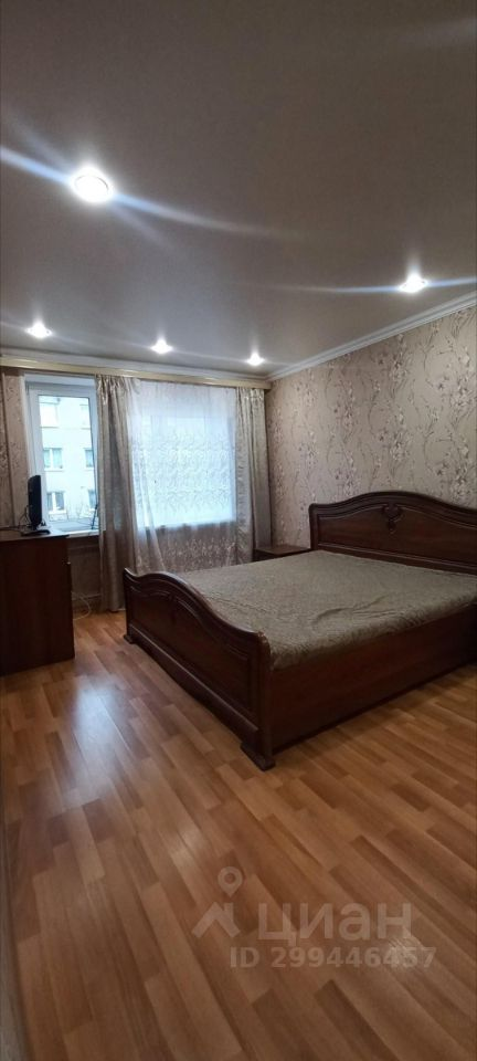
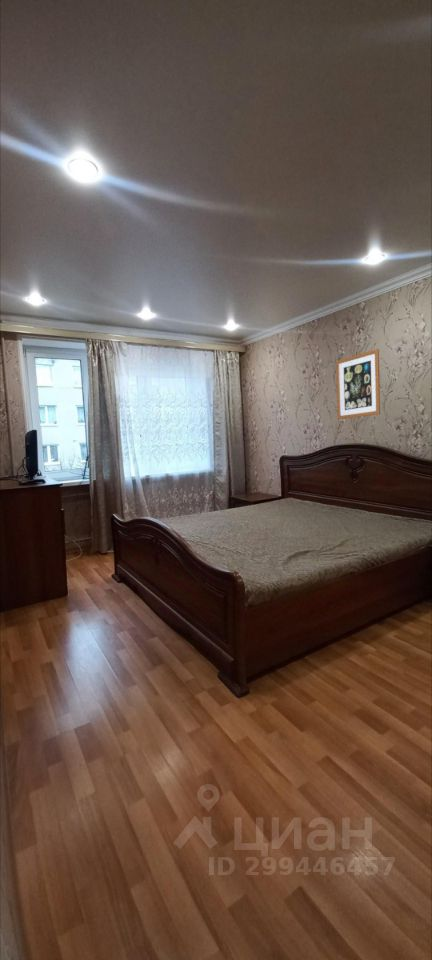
+ wall art (357, 386)
